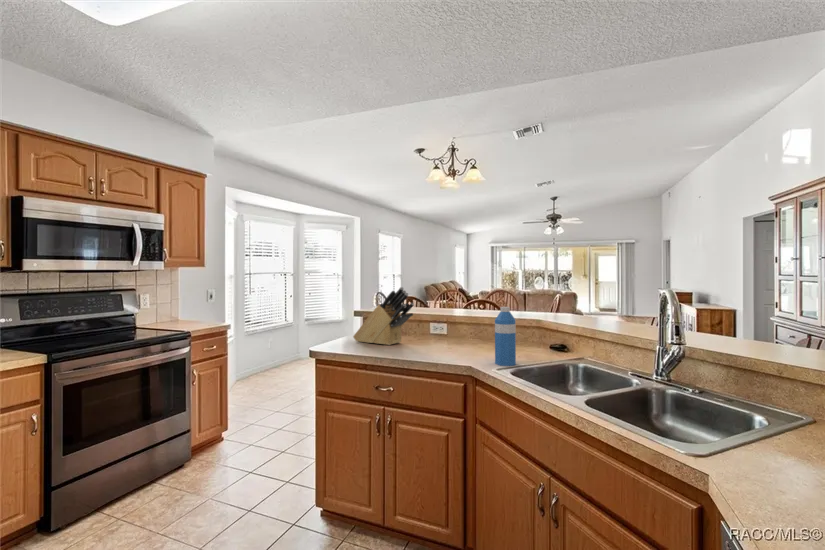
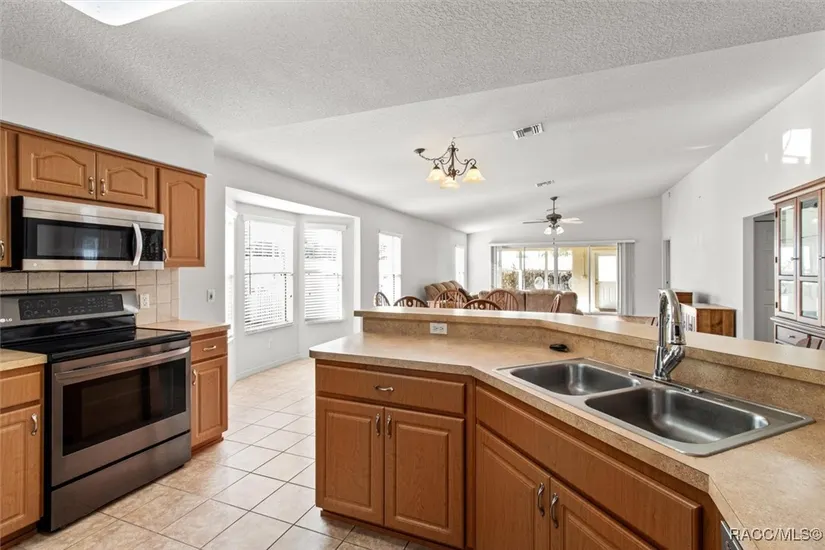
- knife block (383, 315)
- water bottle (505, 335)
